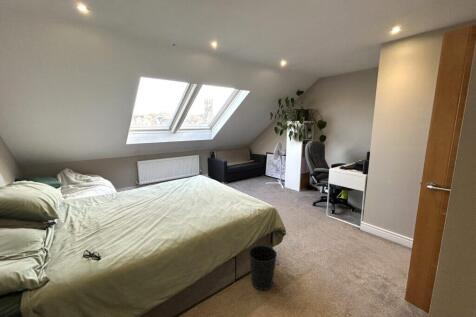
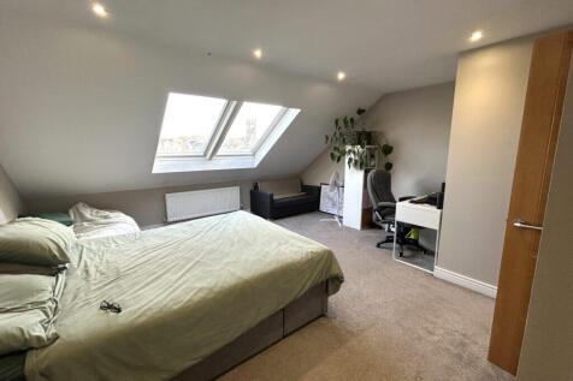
- wastebasket (262, 267)
